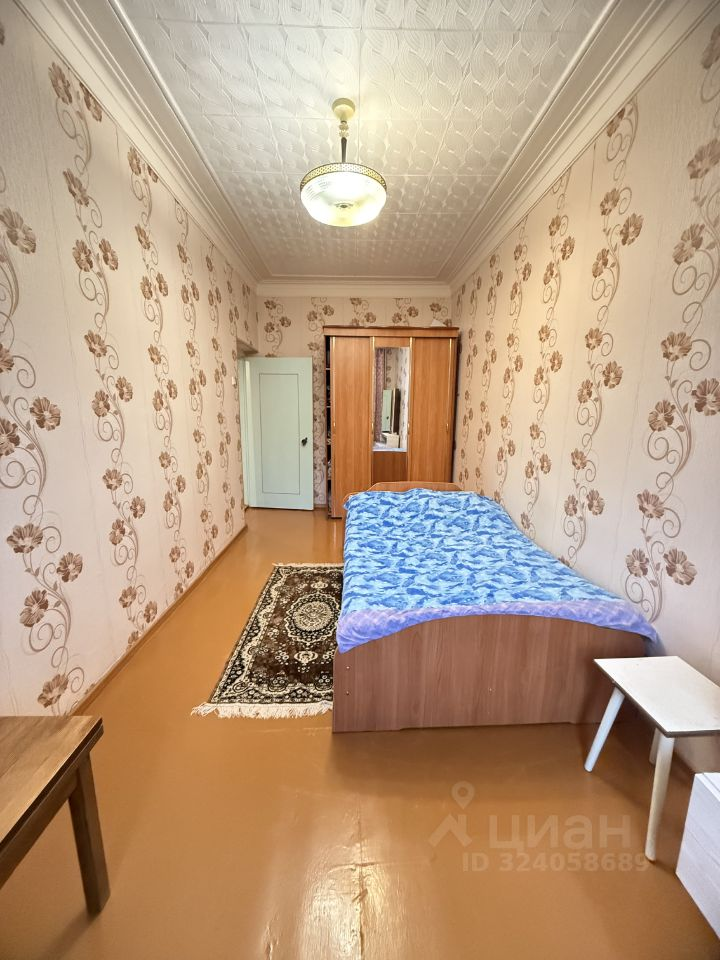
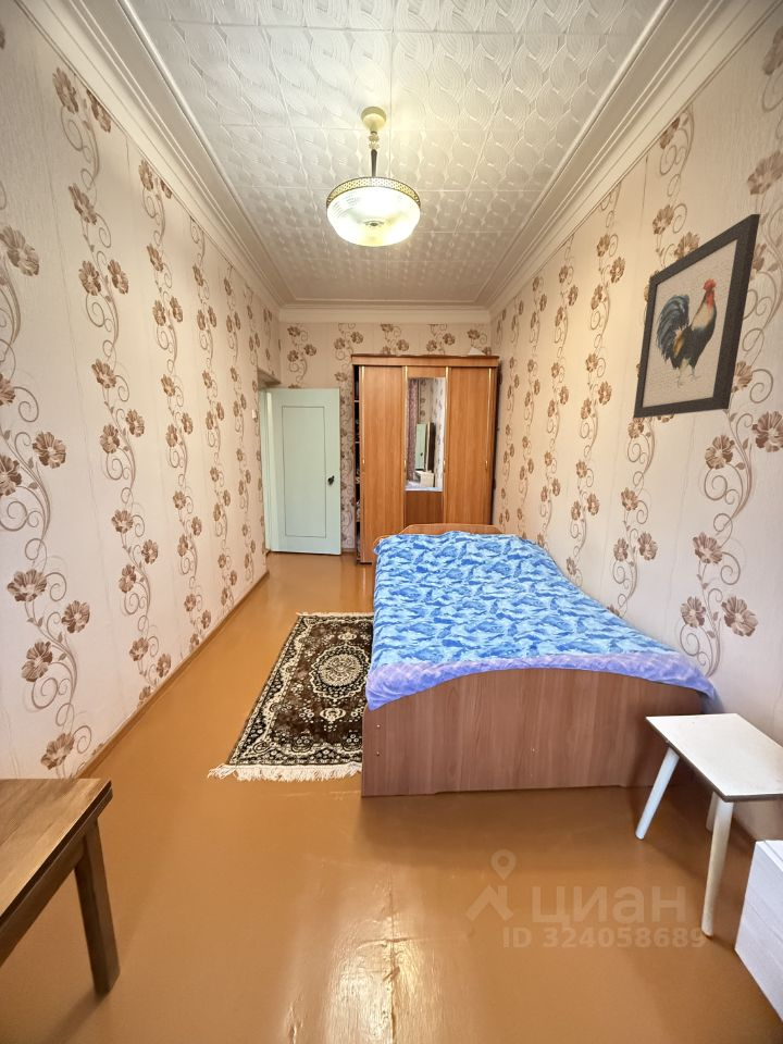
+ wall art (684, 335)
